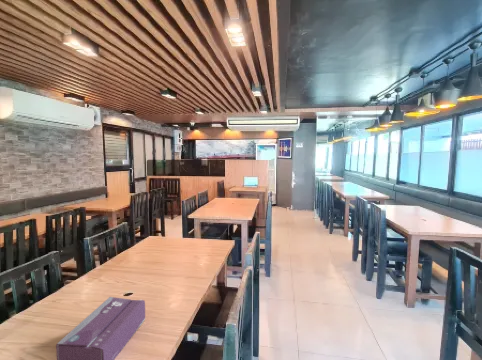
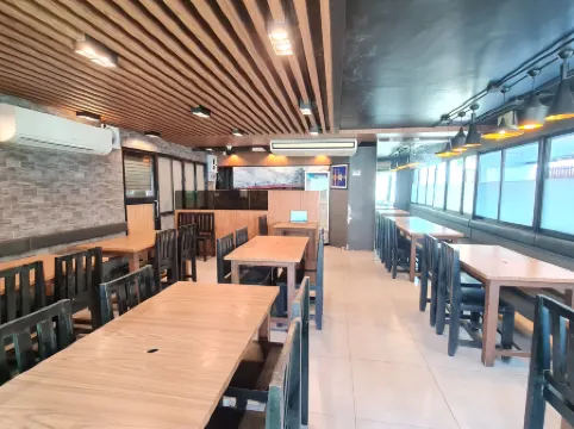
- tissue box (107, 329)
